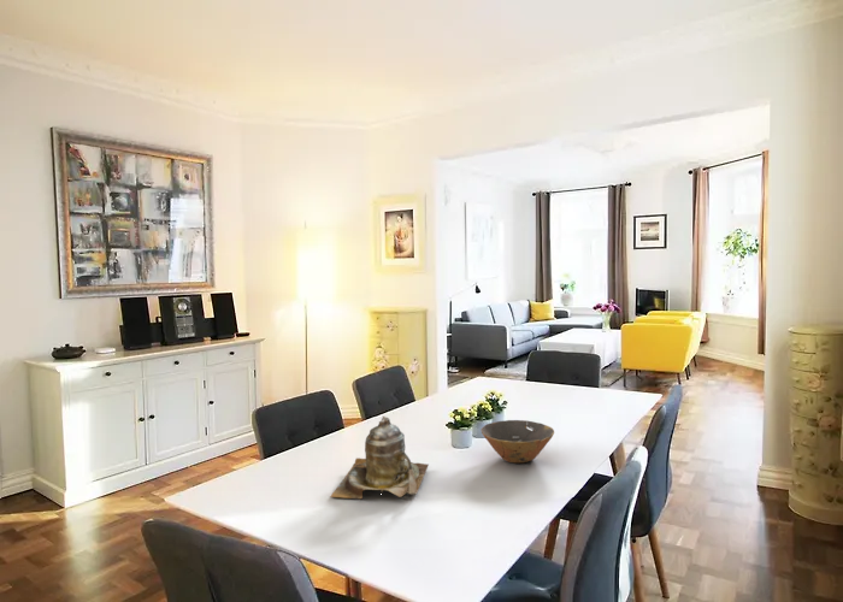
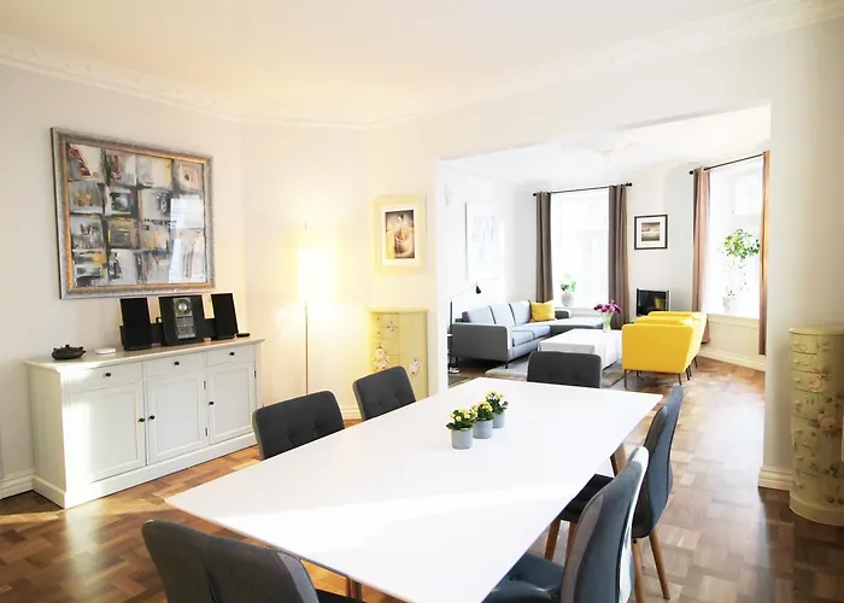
- teapot (381, 449)
- bowl (517, 443)
